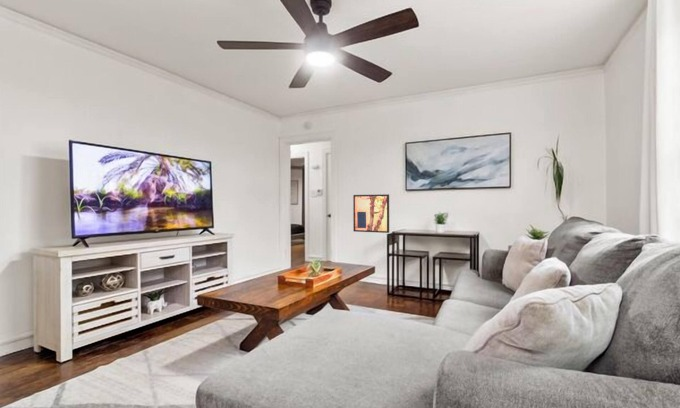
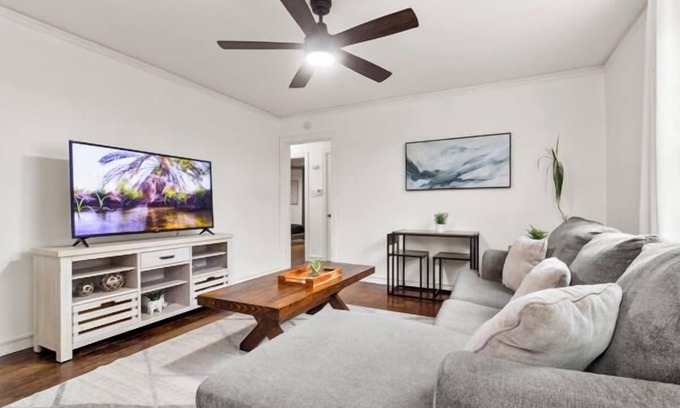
- wall art (370, 213)
